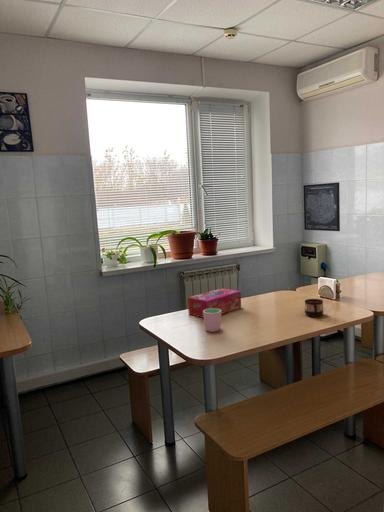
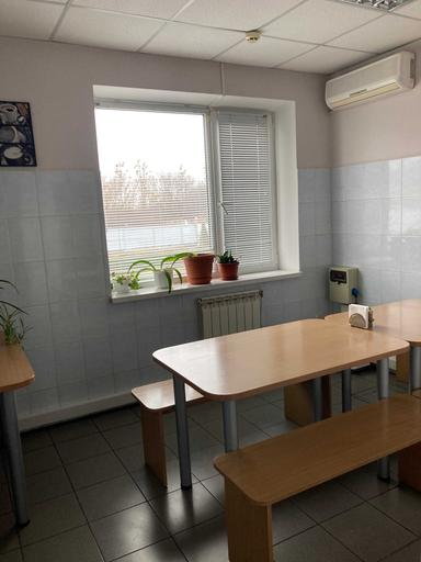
- wall art (320, 207)
- cup (210, 319)
- tissue box (215, 302)
- cup (313, 308)
